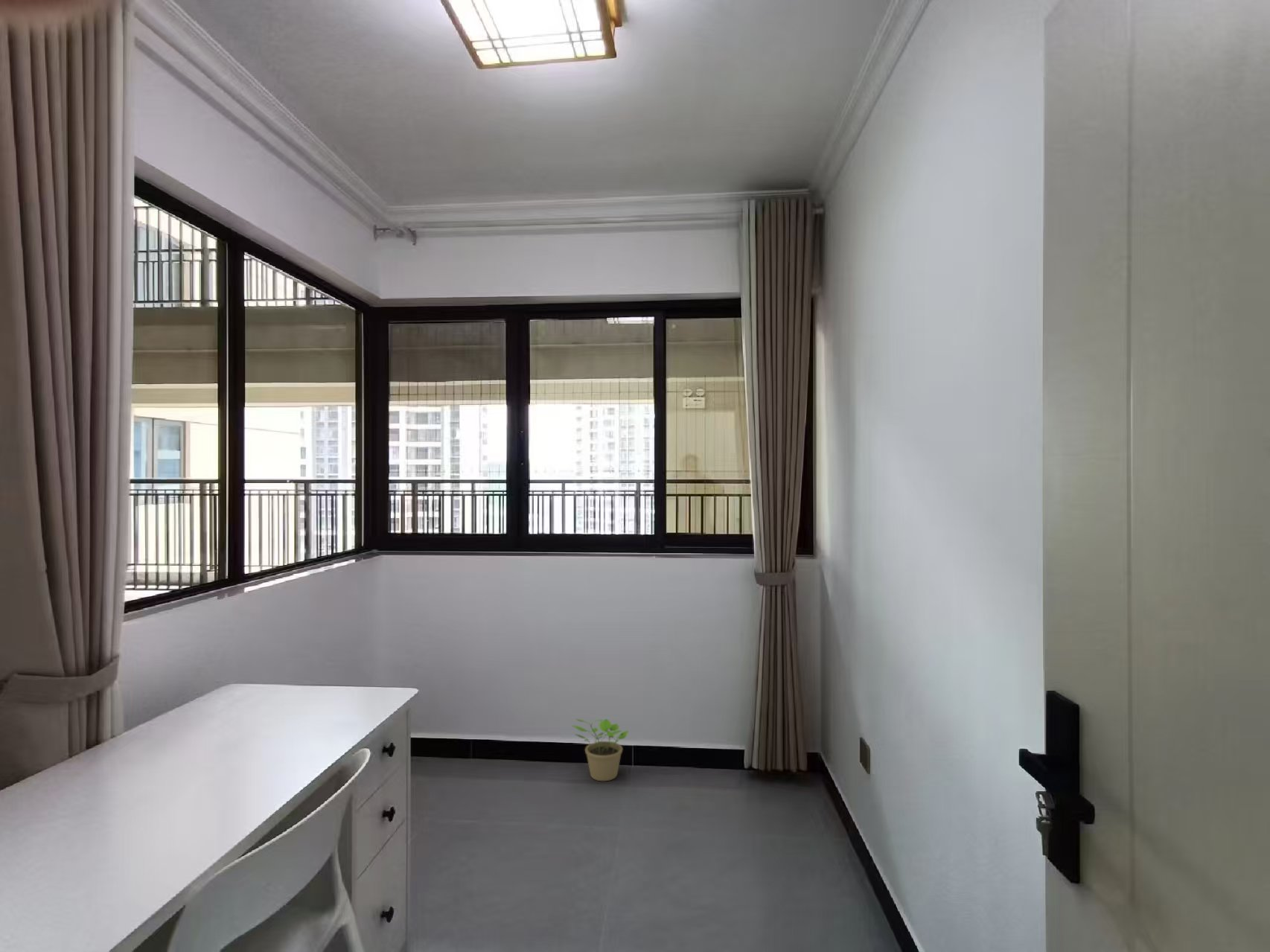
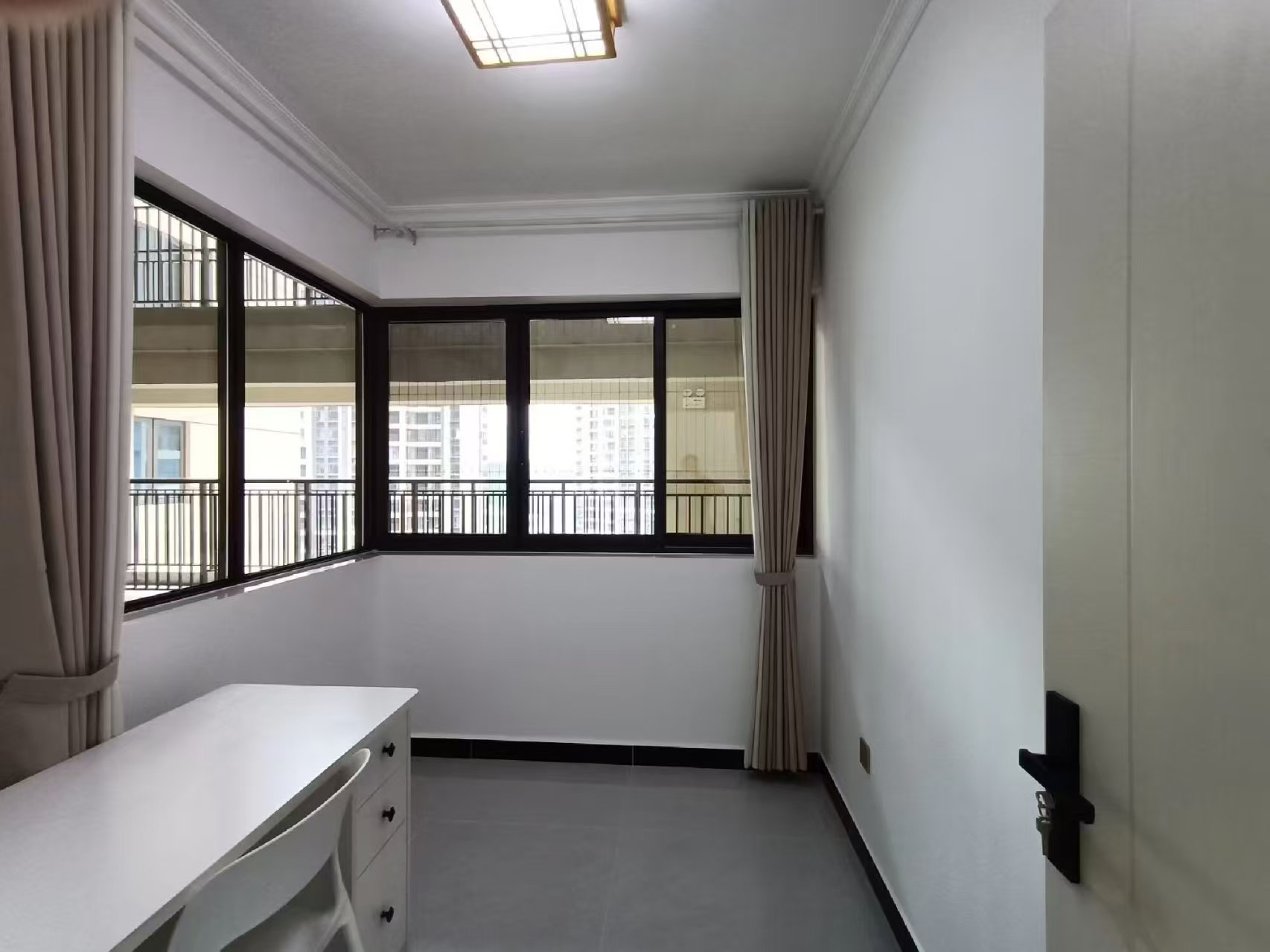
- potted plant (601, 743)
